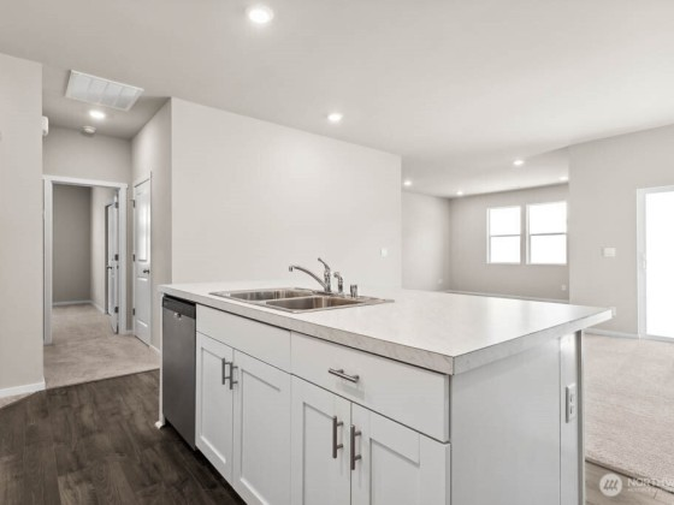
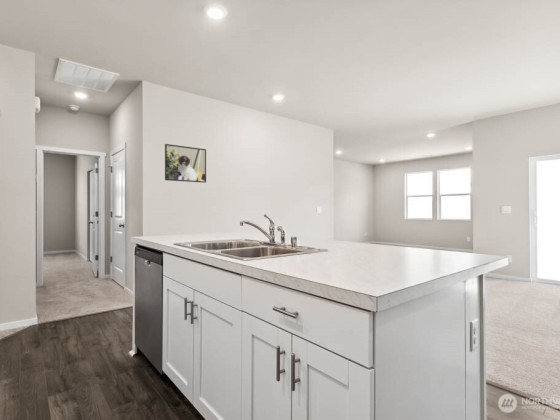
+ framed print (186, 164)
